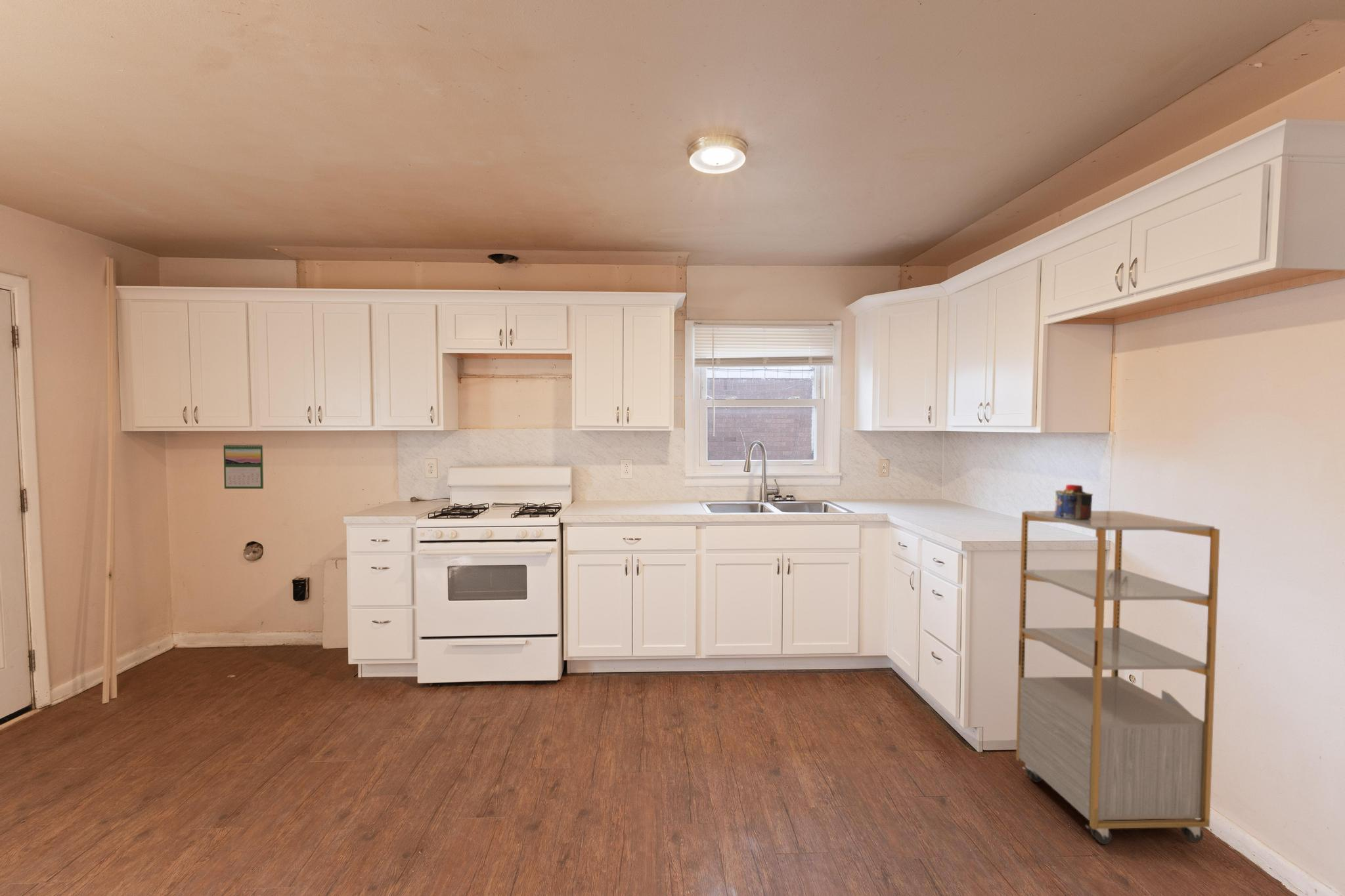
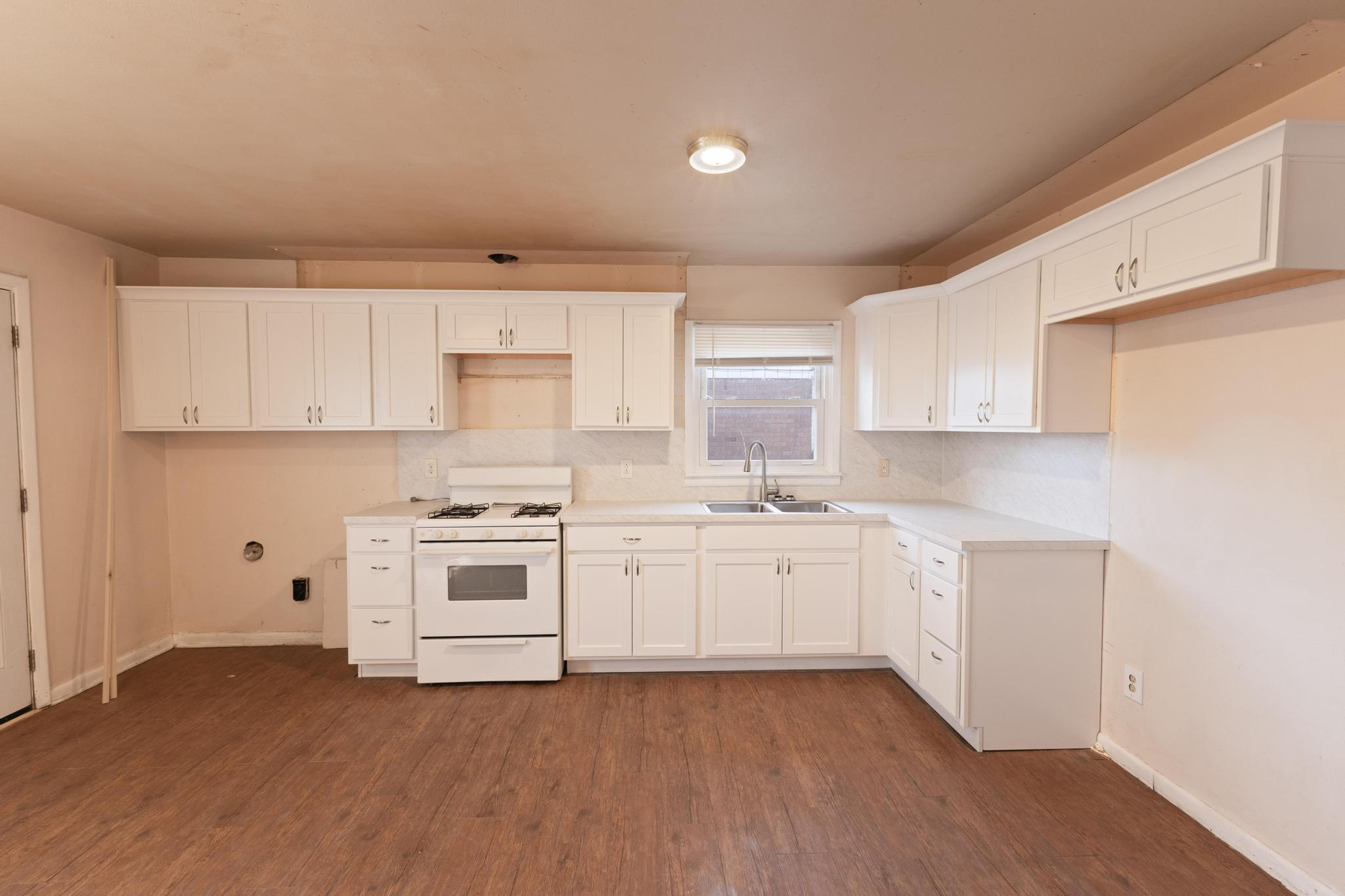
- canister (1073, 500)
- shelving unit (1124, 663)
- calendar (244, 465)
